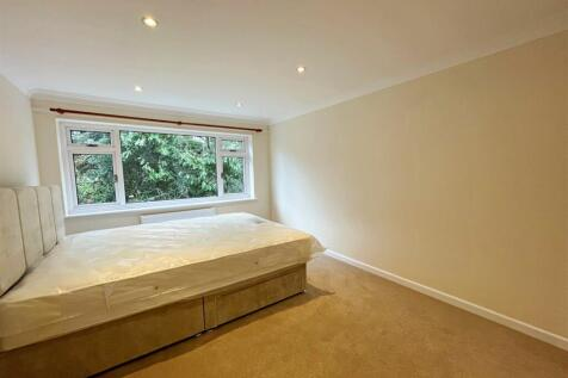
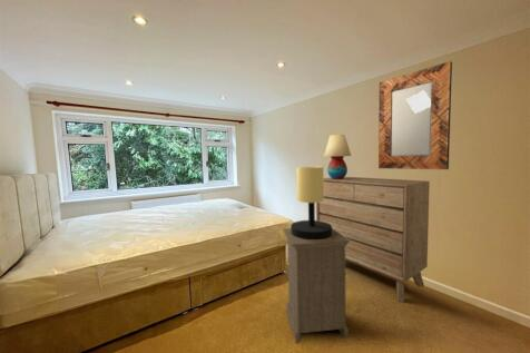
+ table lamp (336, 157)
+ nightstand (314, 278)
+ table lamp (311, 199)
+ home mirror (410, 121)
+ dresser (365, 227)
